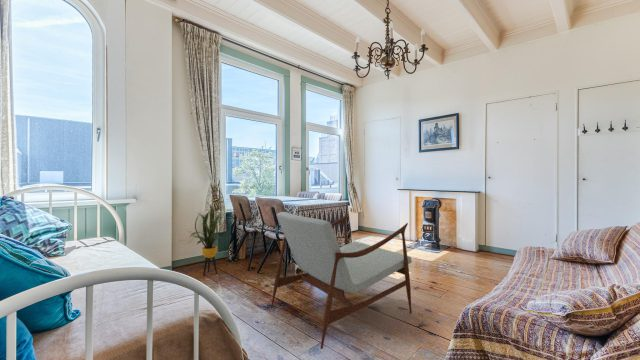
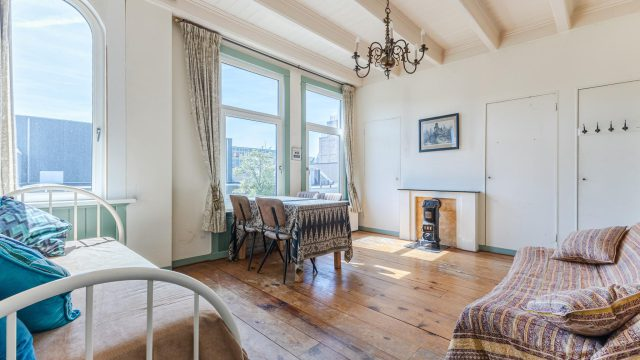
- armchair (341, 260)
- house plant (212, 238)
